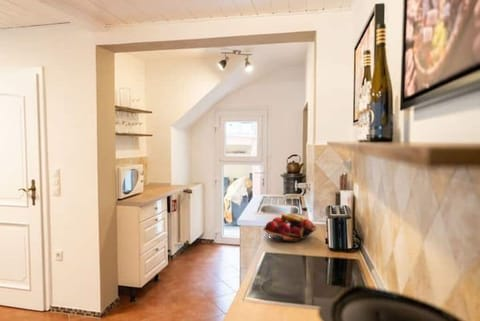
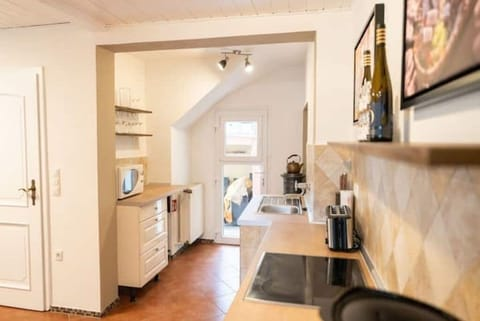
- fruit basket (289, 226)
